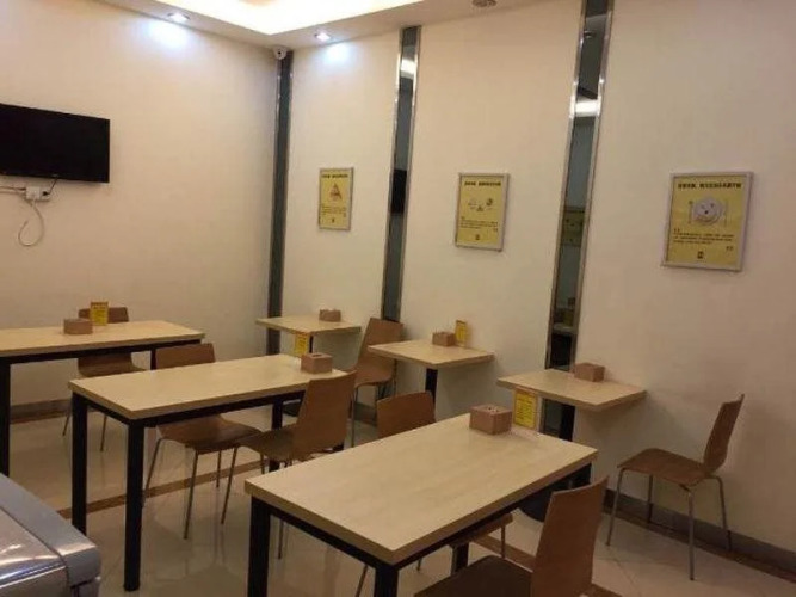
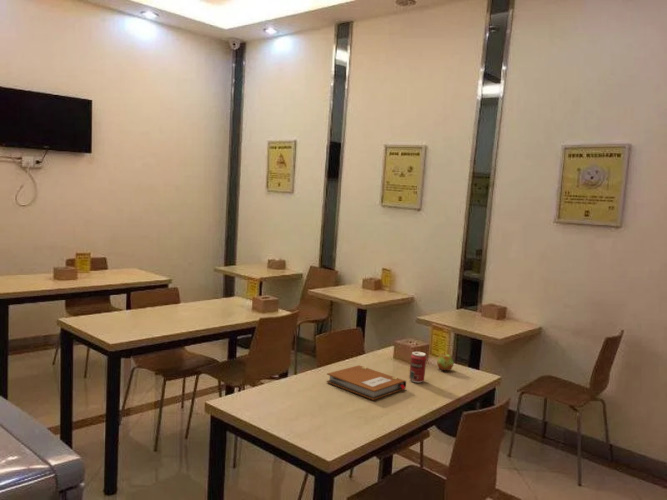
+ beverage can (417, 366)
+ notebook (367, 381)
+ apple (445, 360)
